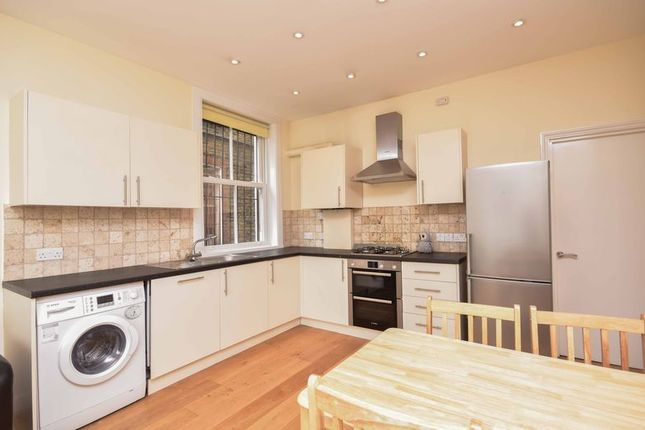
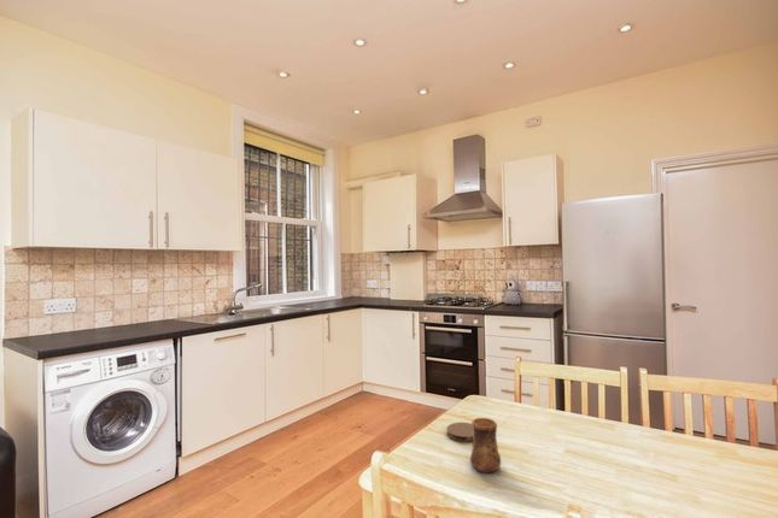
+ coaster (463, 431)
+ cup (485, 445)
